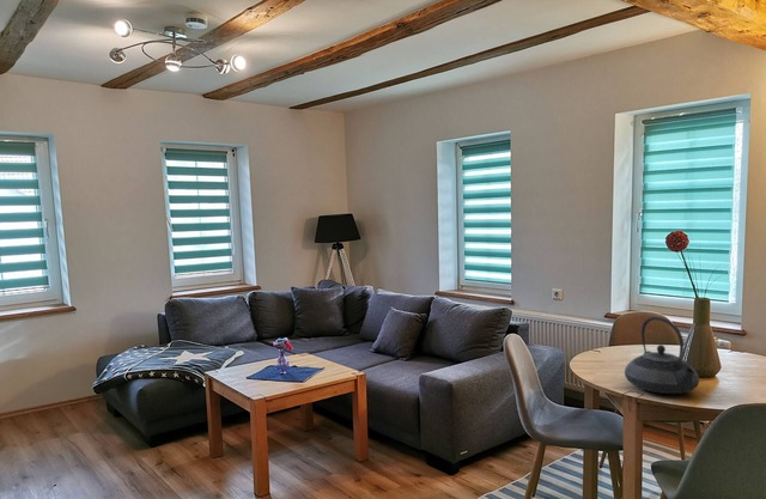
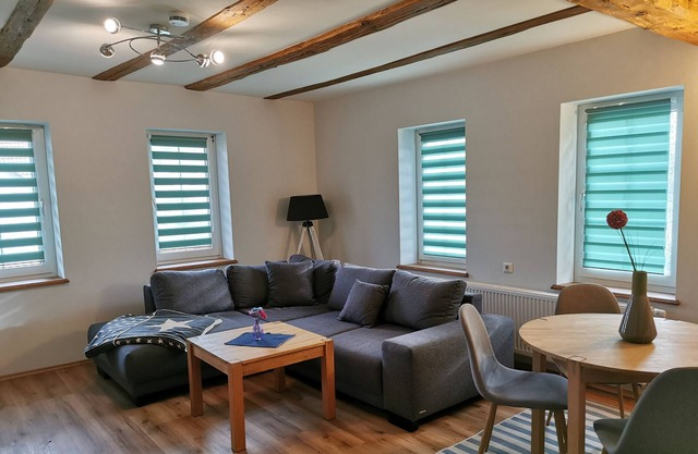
- teapot (663, 353)
